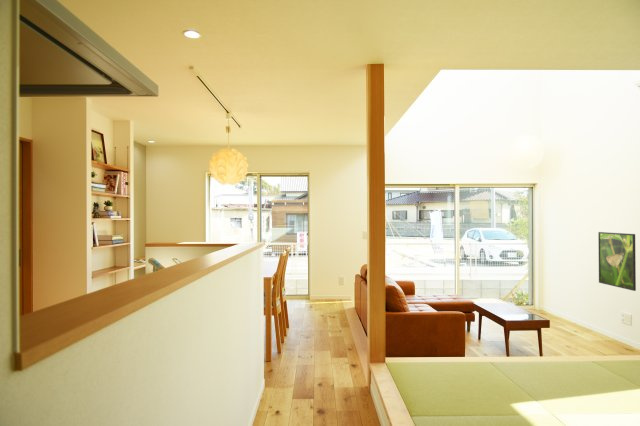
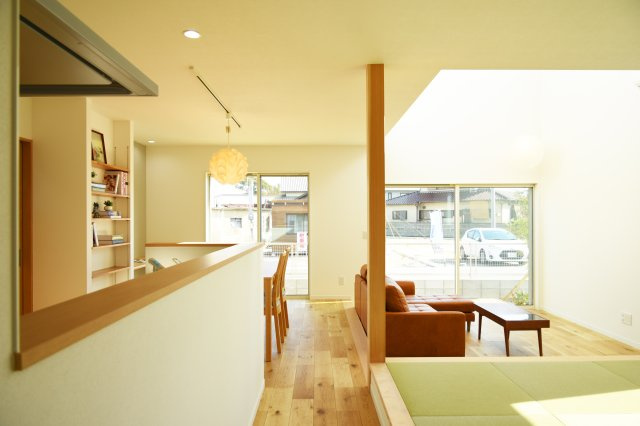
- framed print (616, 259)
